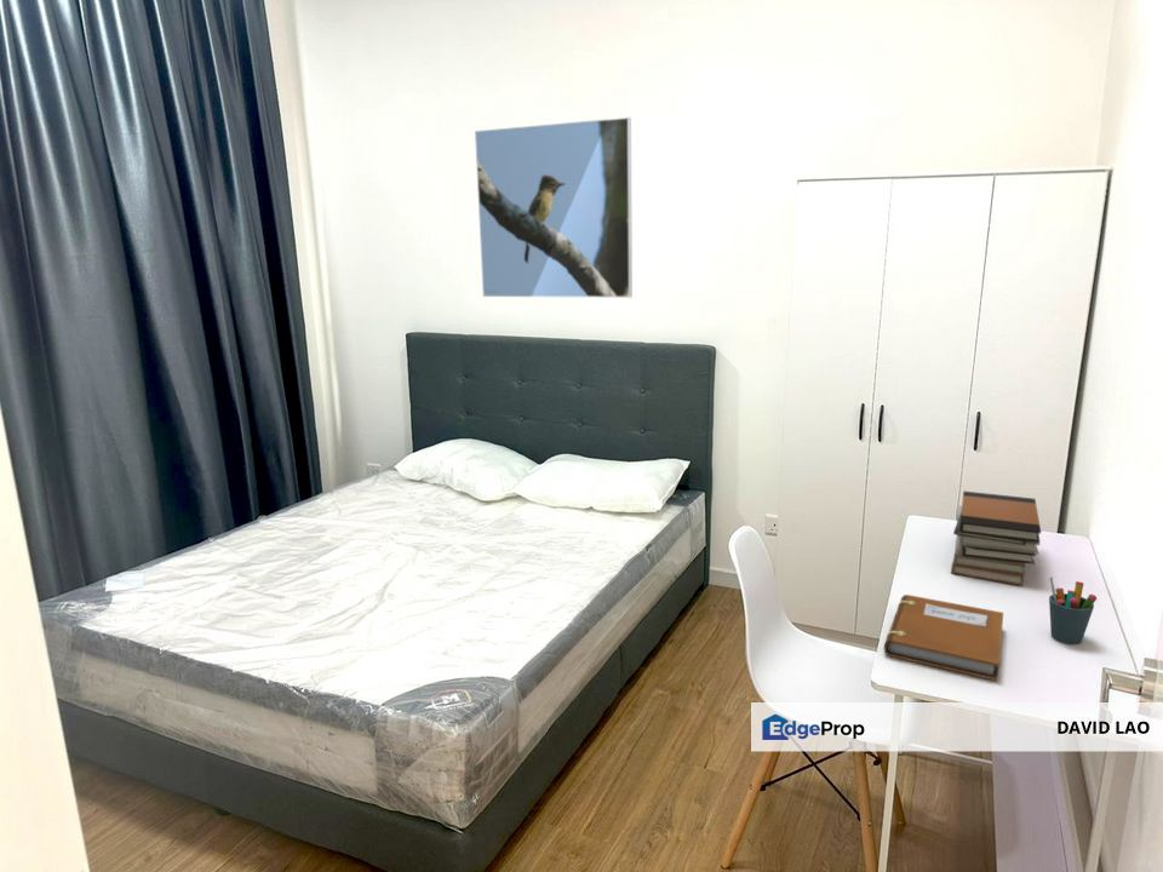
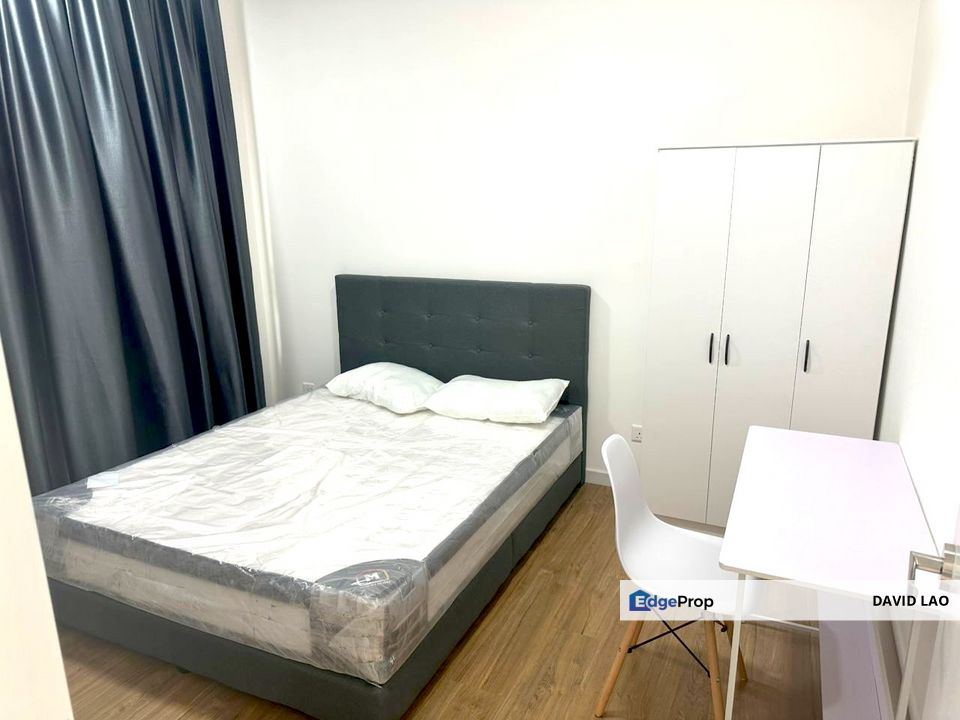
- pen holder (1070, 609)
- book stack (993, 535)
- notebook (945, 631)
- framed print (552, 212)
